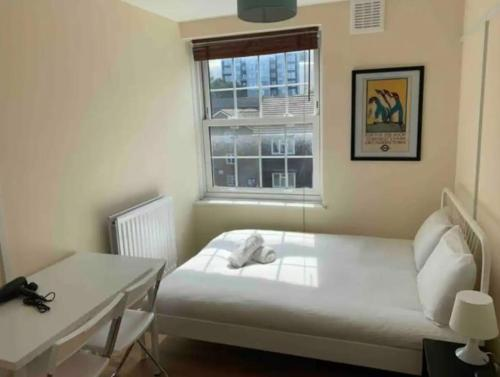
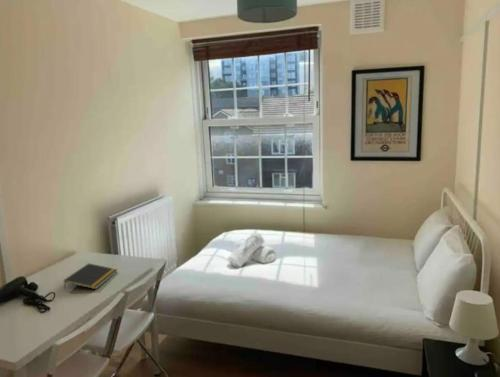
+ notepad (92, 275)
